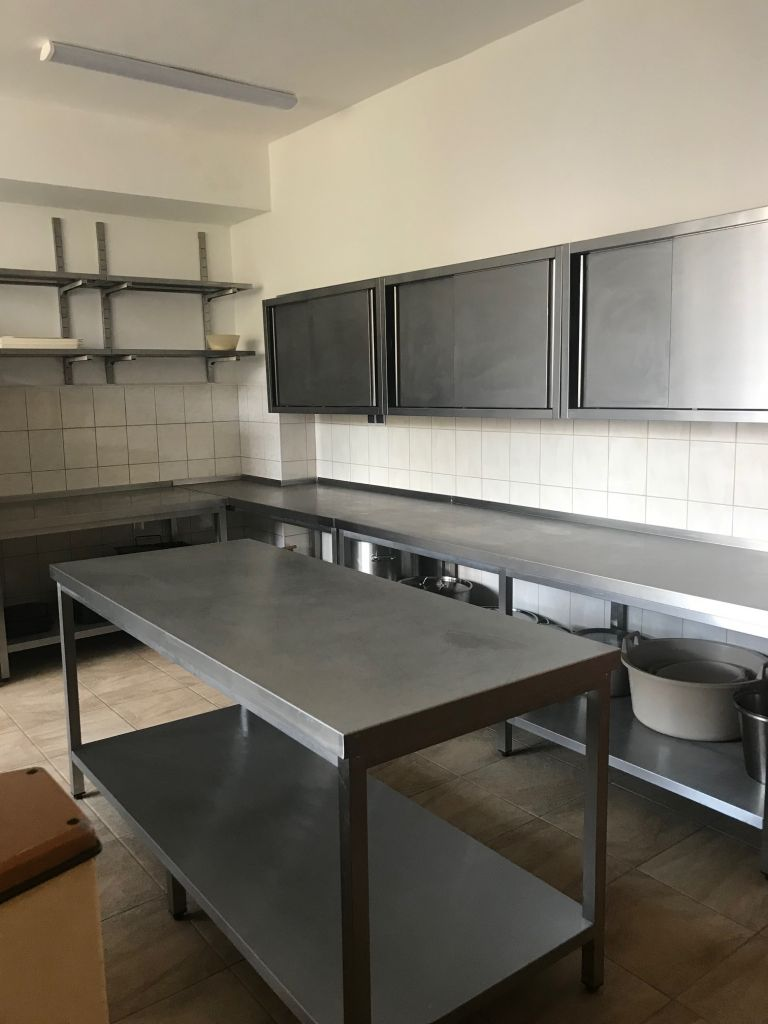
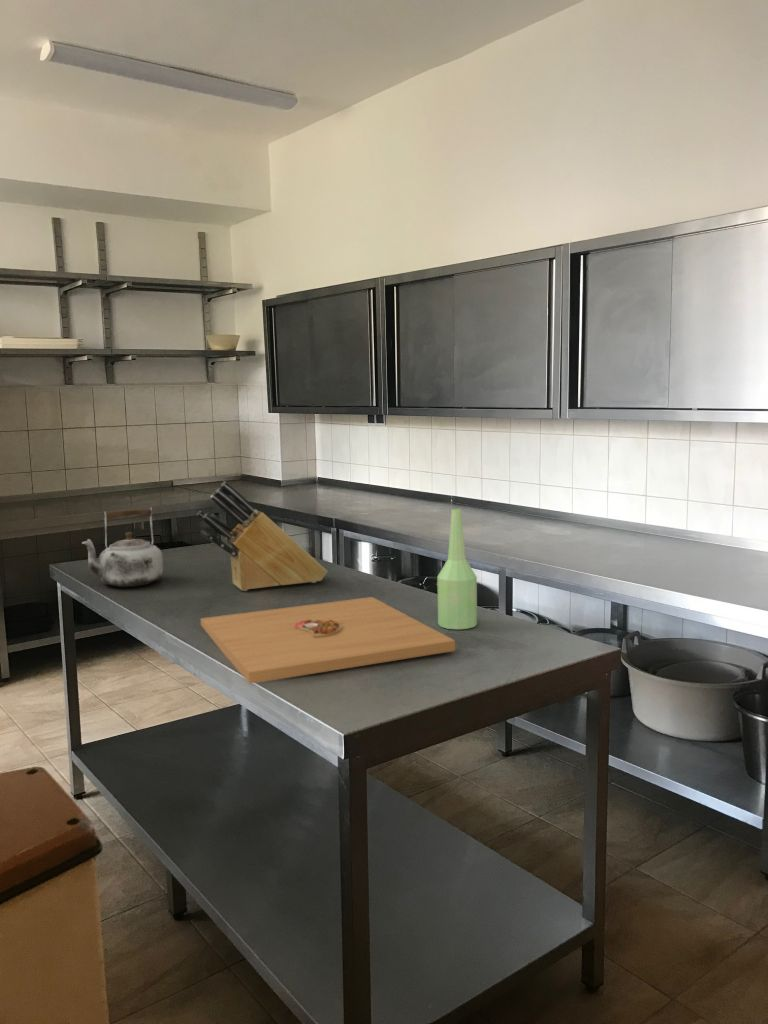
+ kettle (122, 546)
+ knife block (262, 532)
+ bottle (456, 567)
+ platter (320, 630)
